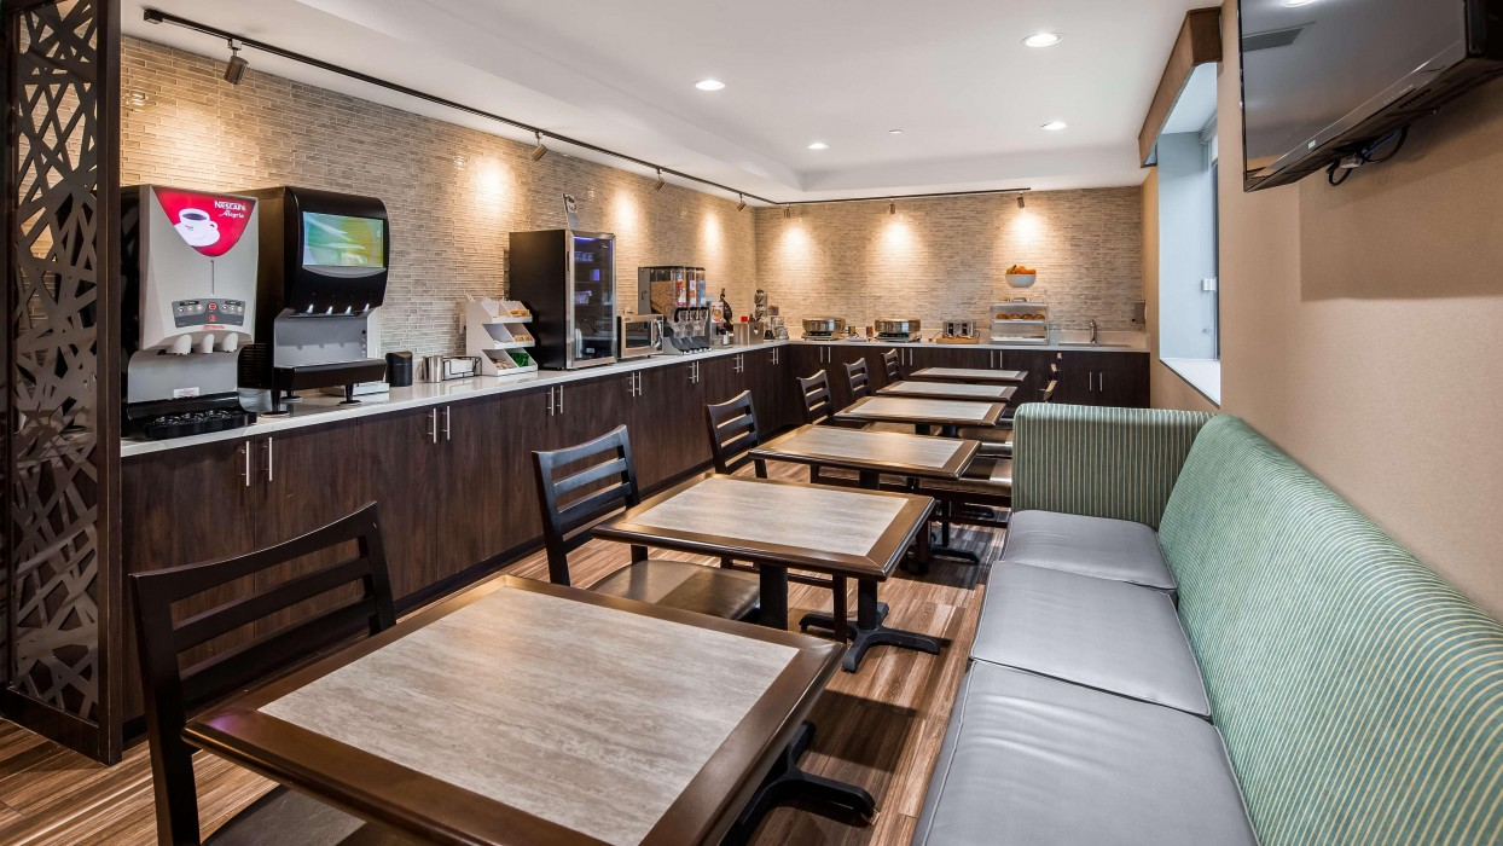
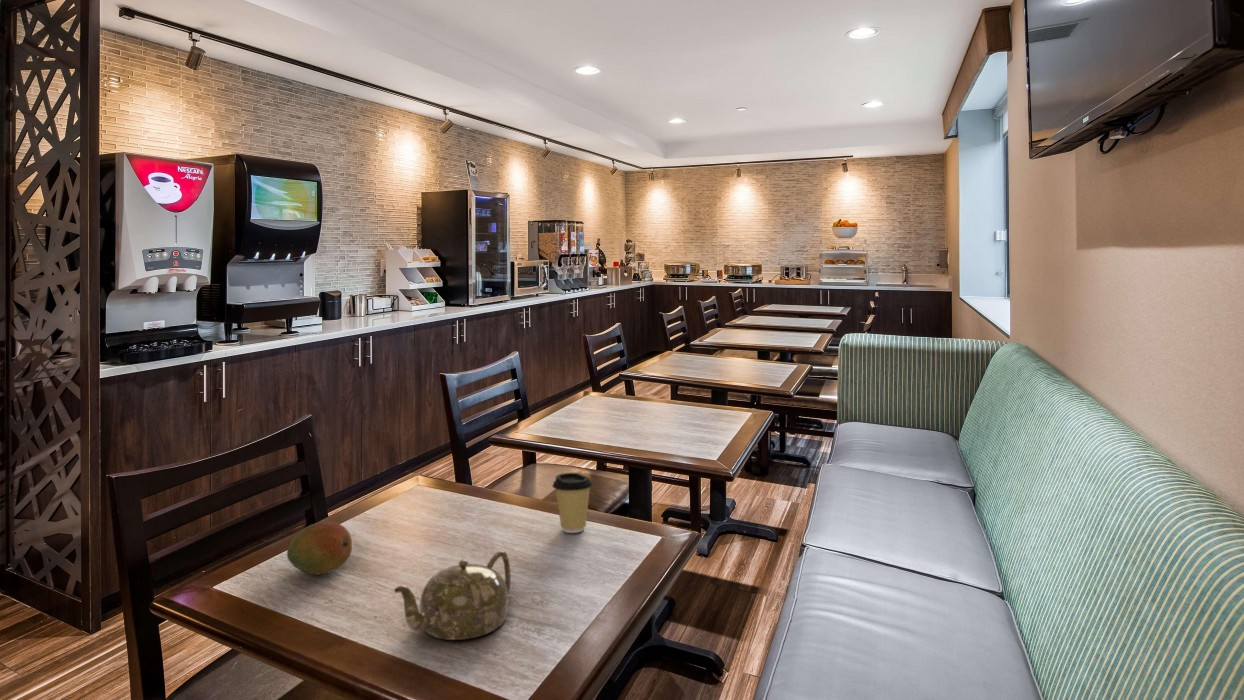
+ coffee cup (572, 502)
+ teapot (458, 593)
+ fruit (317, 547)
